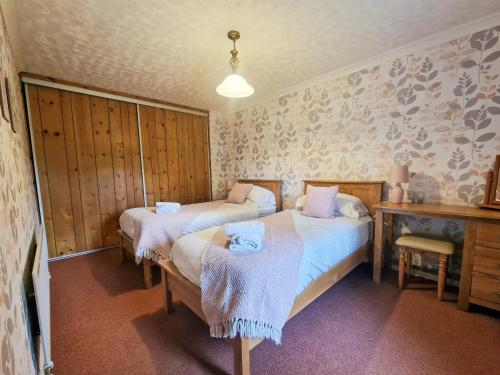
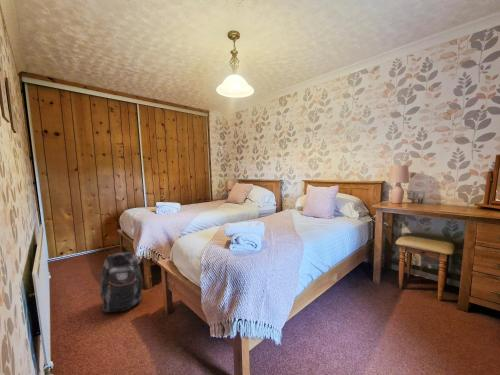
+ backpack (121, 278)
